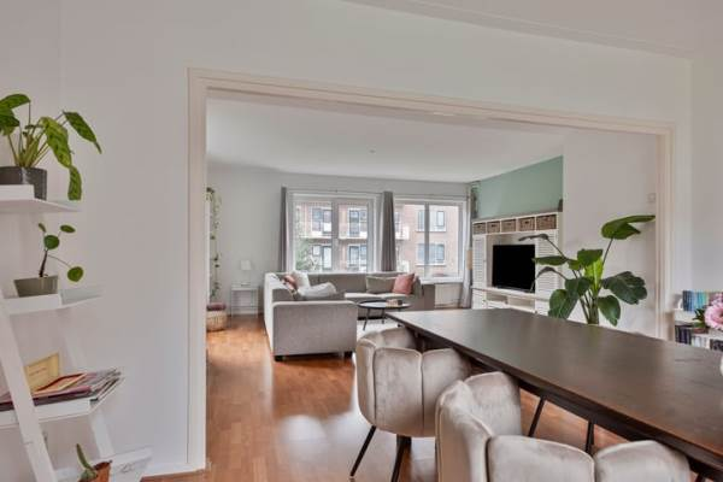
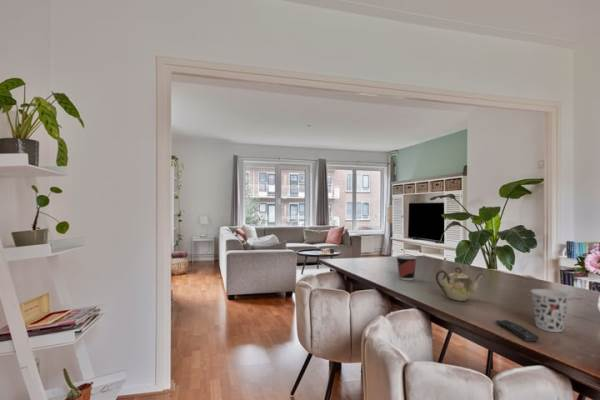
+ teapot (460, 282)
+ remote control (514, 328)
+ cup (549, 310)
+ cup (406, 267)
